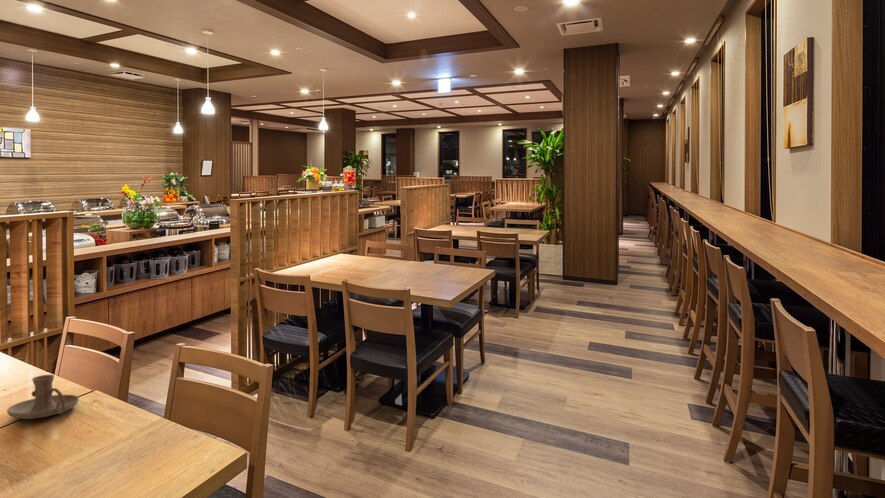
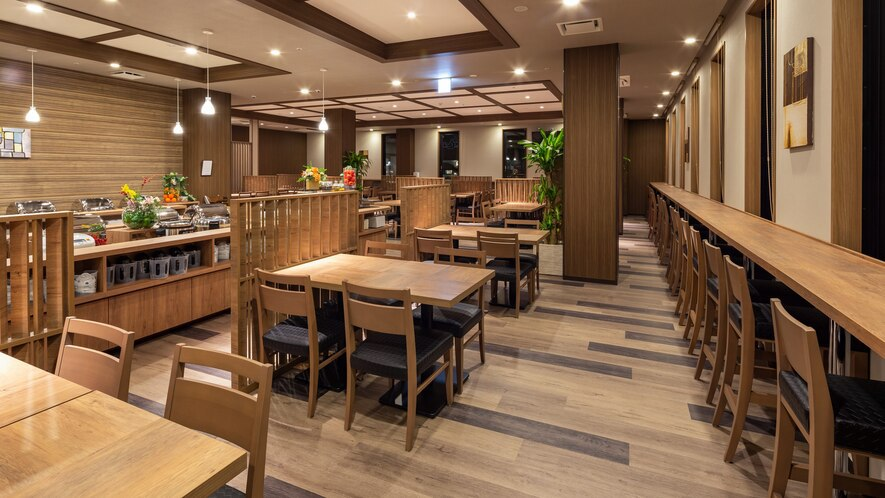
- candle holder (46, 396)
